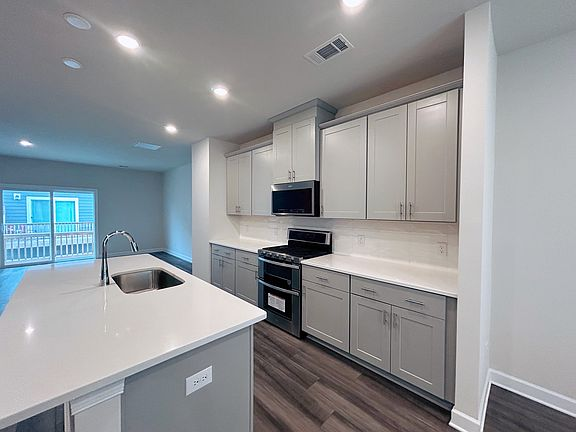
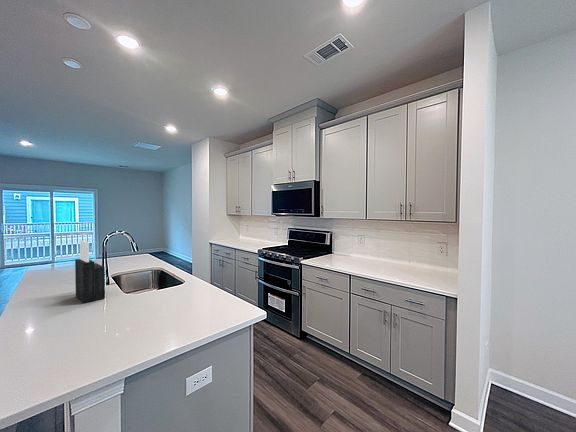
+ knife block (92, 268)
